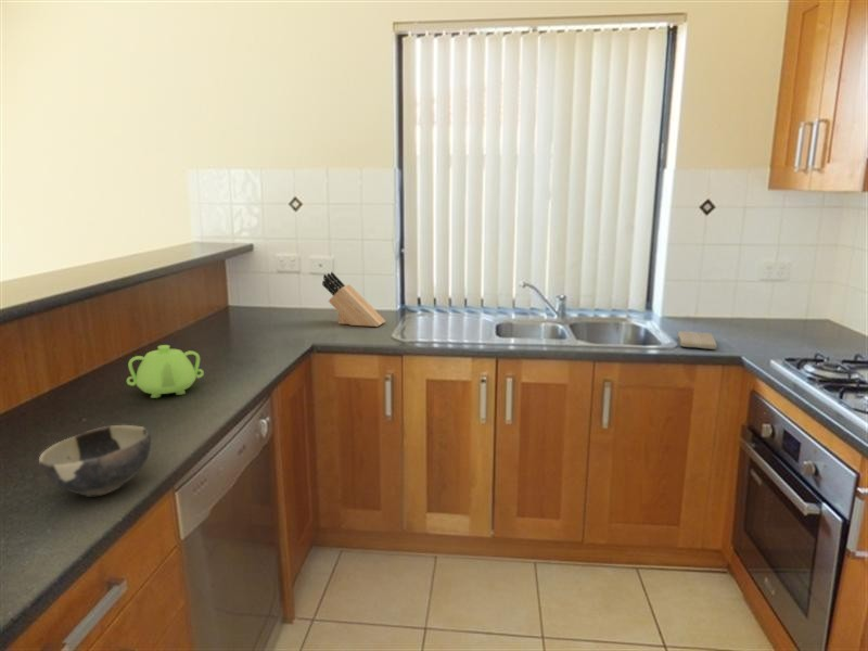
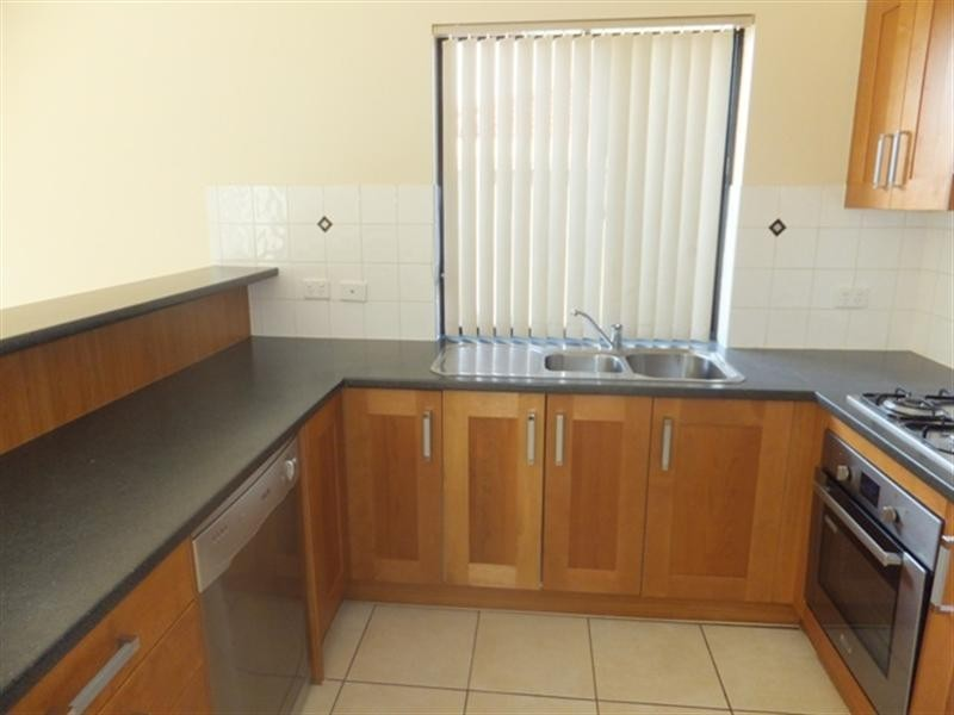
- knife block (353, 298)
- bowl (98, 463)
- teapot (165, 369)
- washcloth (695, 339)
